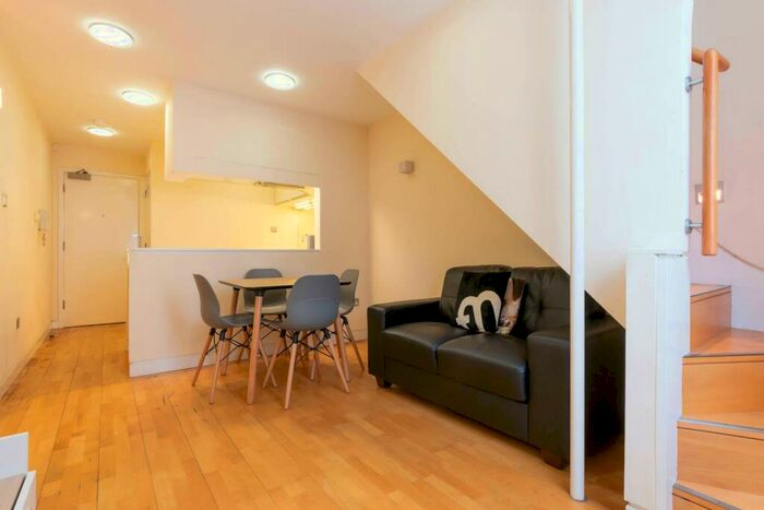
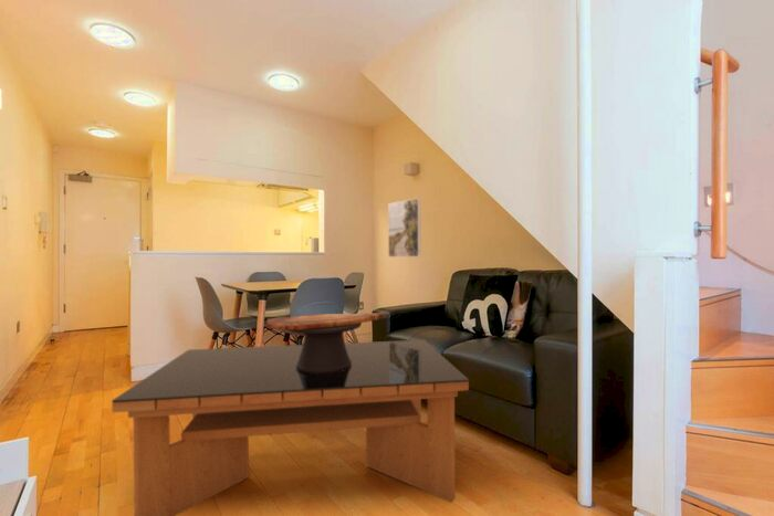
+ coffee table (308, 417)
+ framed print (404, 229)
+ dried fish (330, 340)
